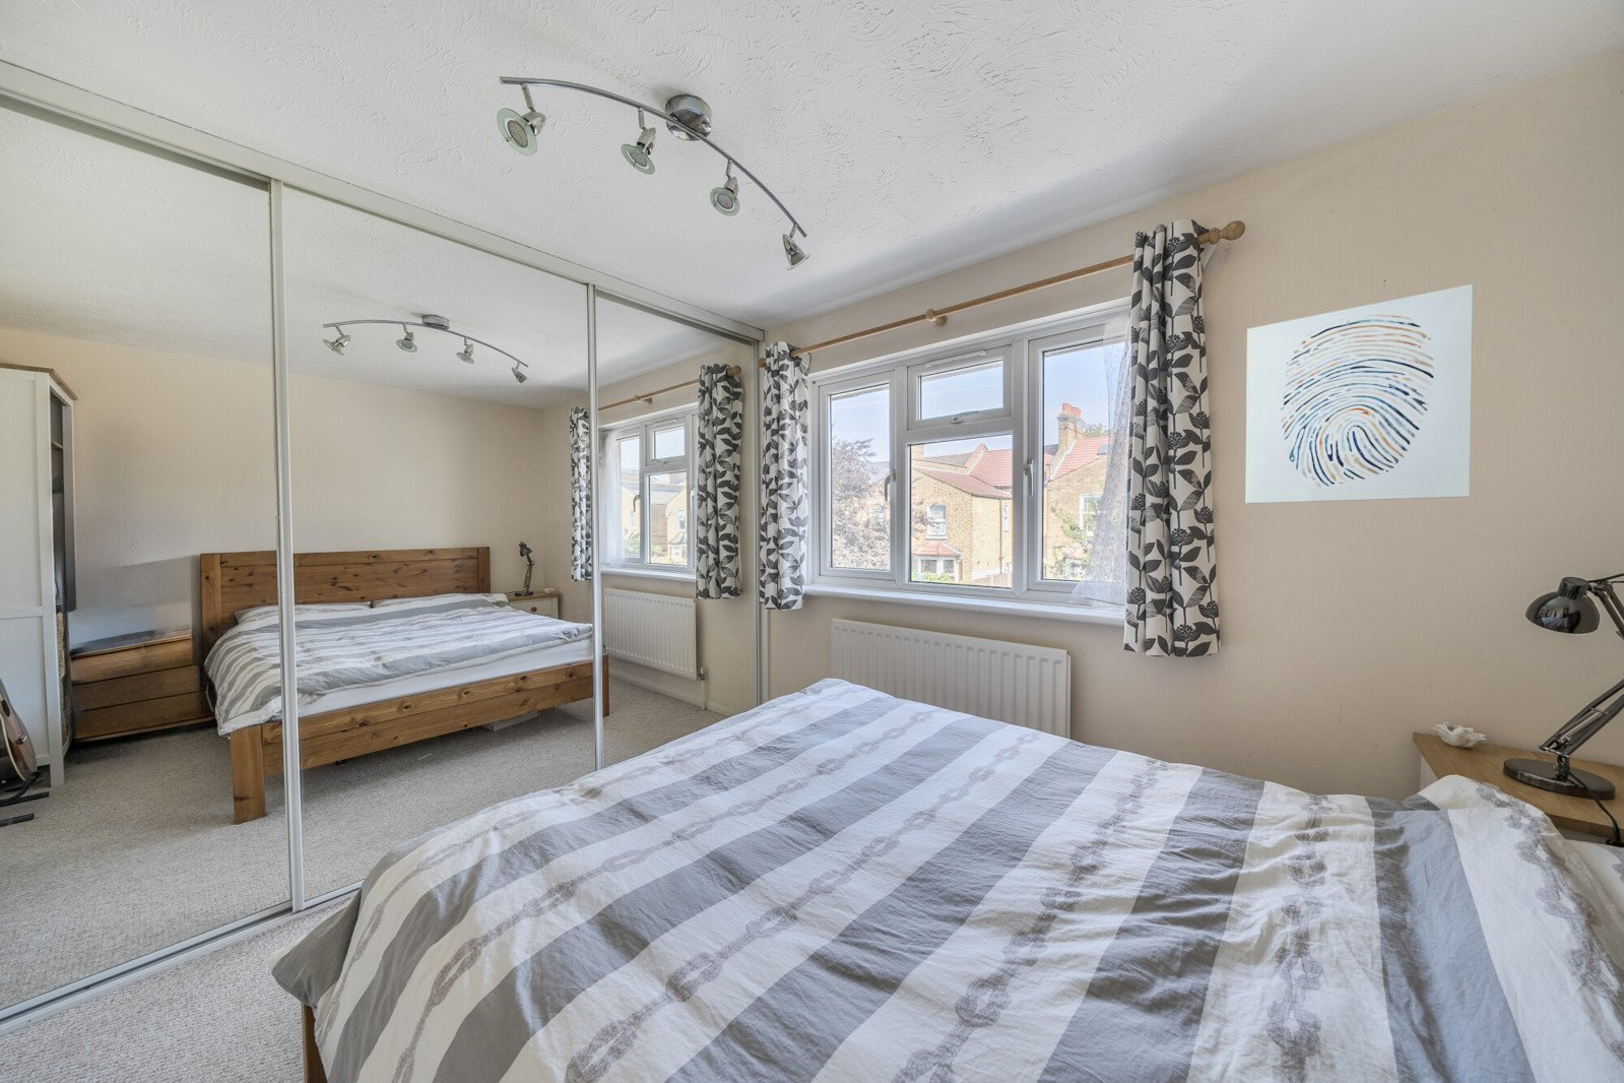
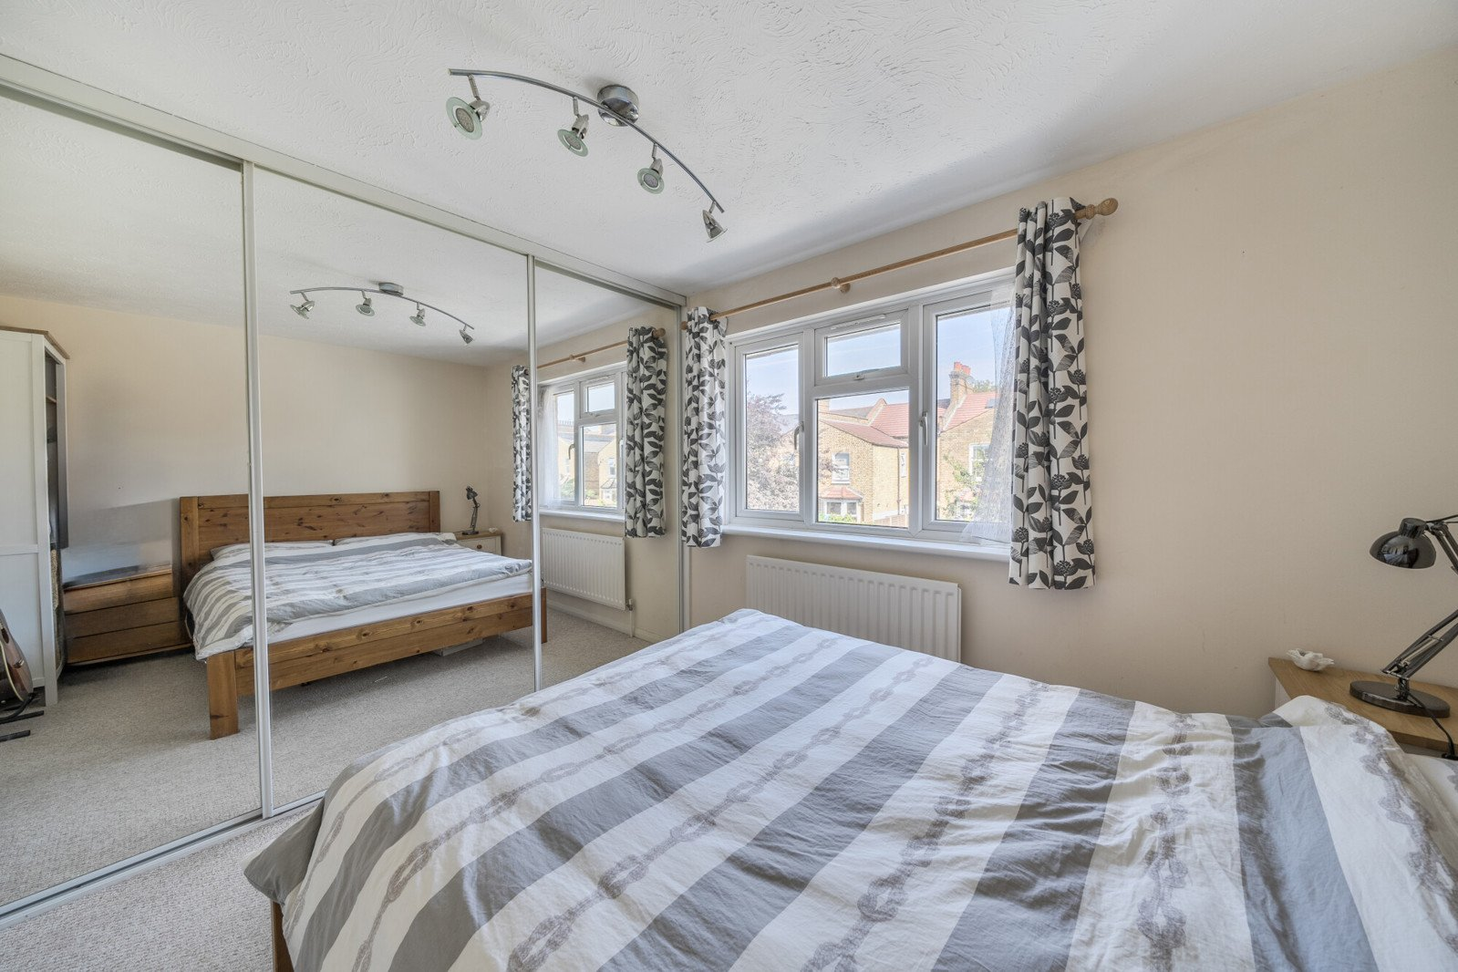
- wall art (1347, 405)
